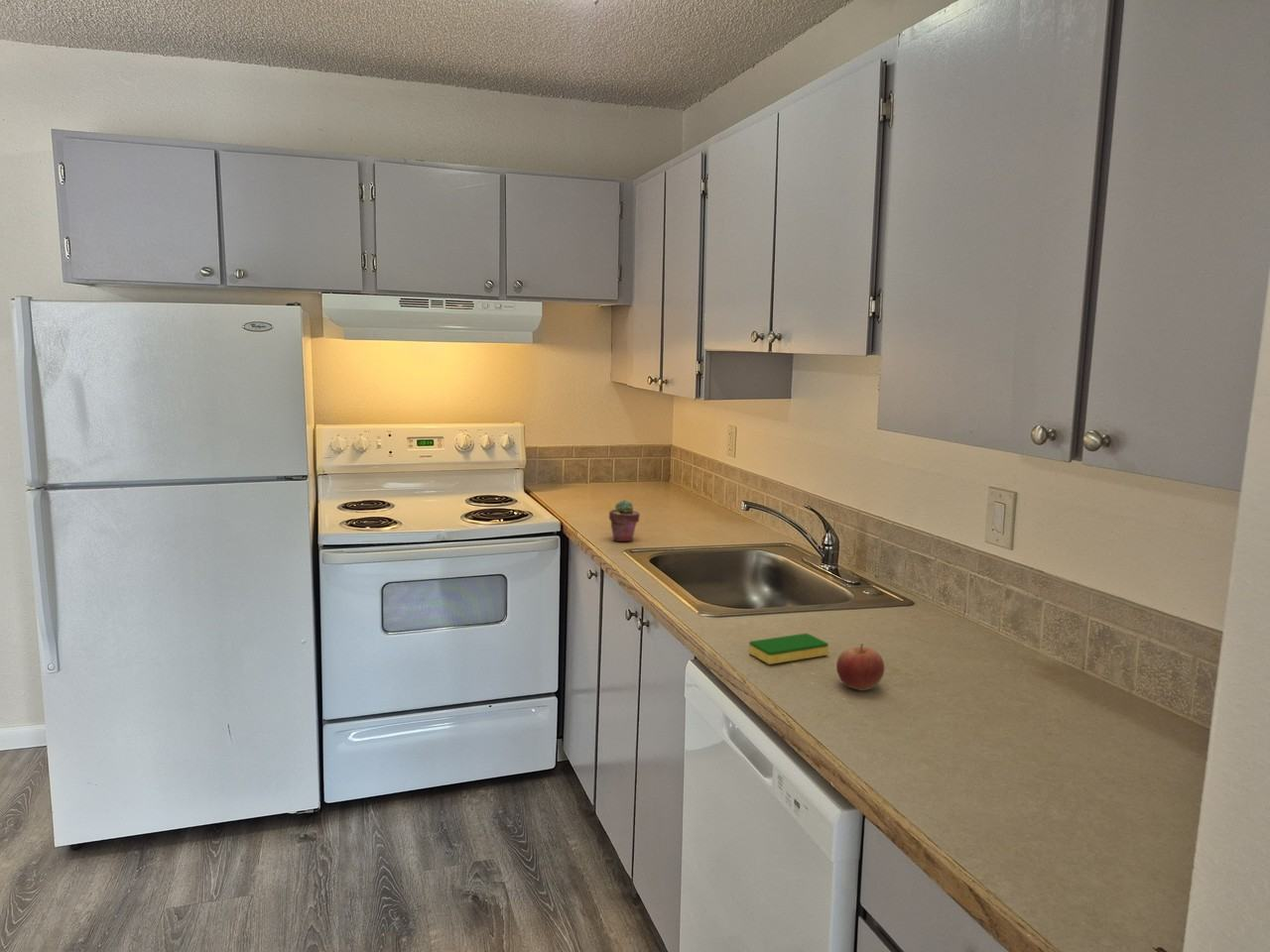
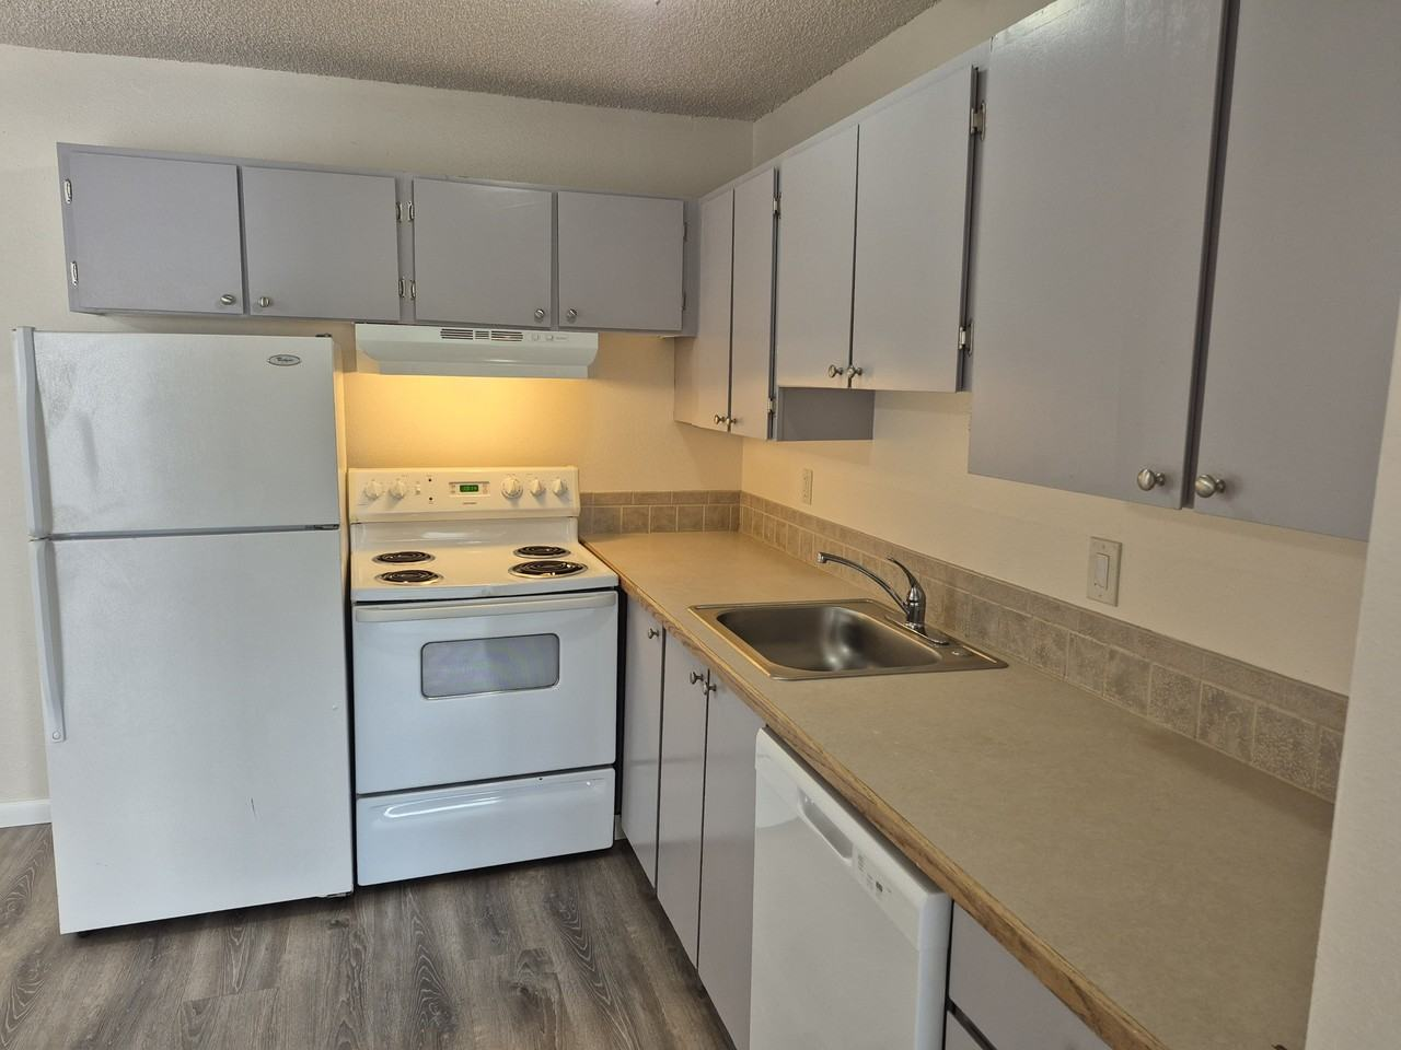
- dish sponge (788, 648)
- potted succulent (623, 520)
- apple (860, 664)
